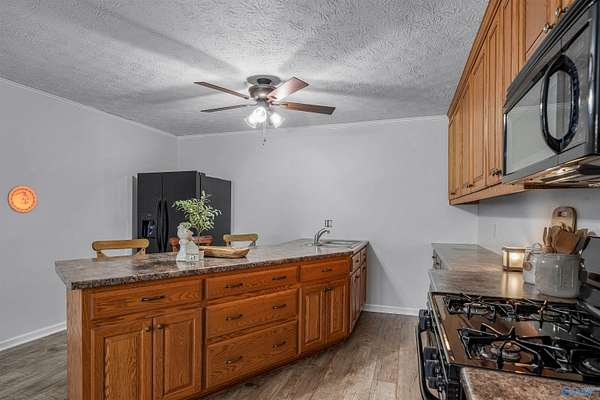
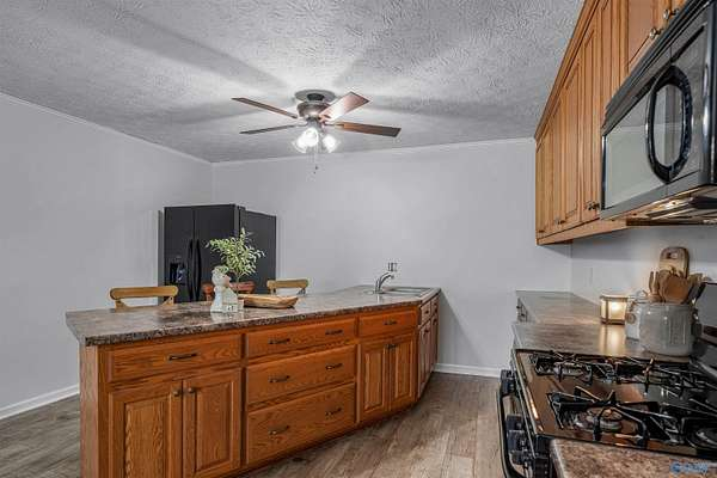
- decorative plate (22, 199)
